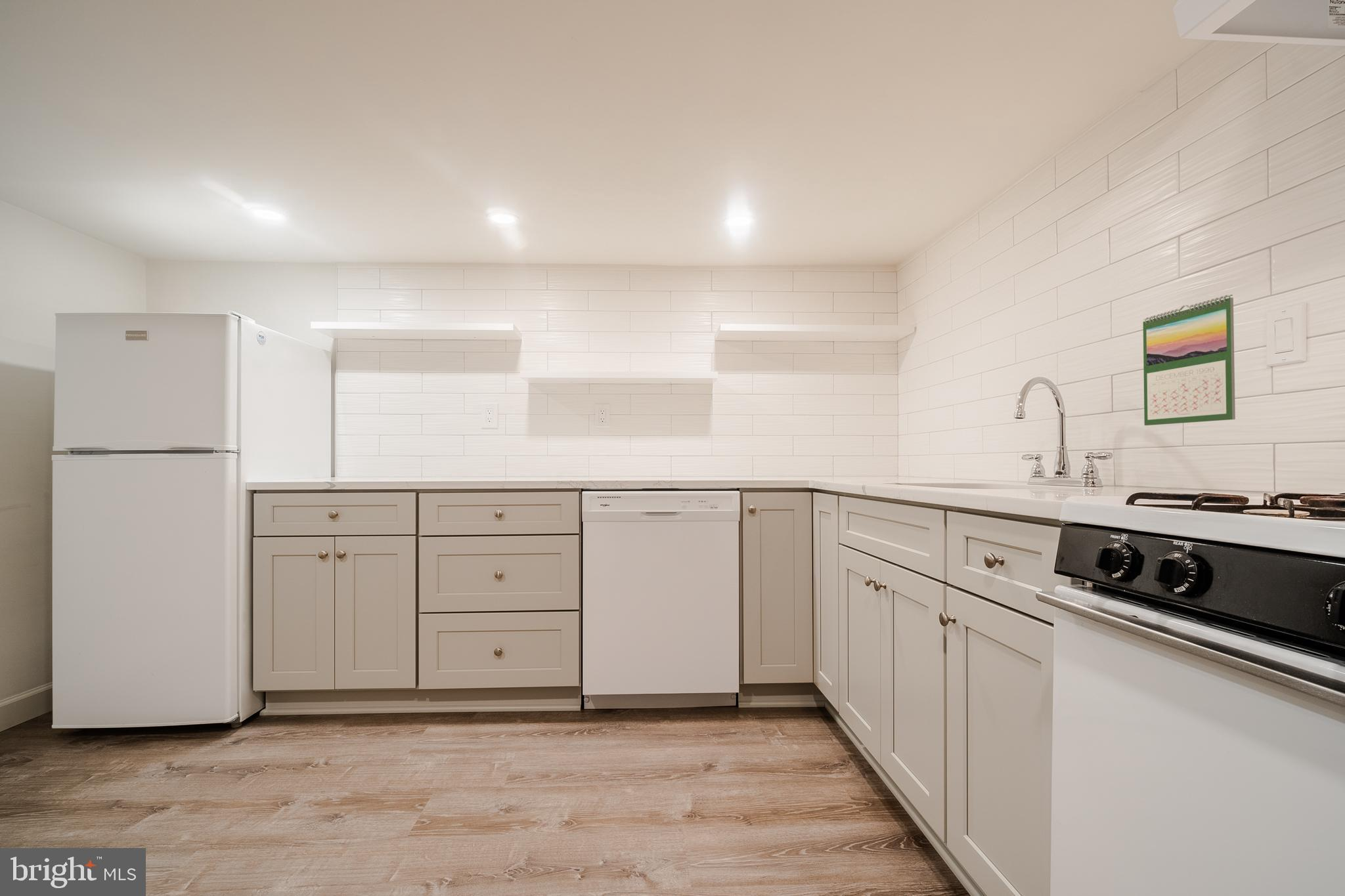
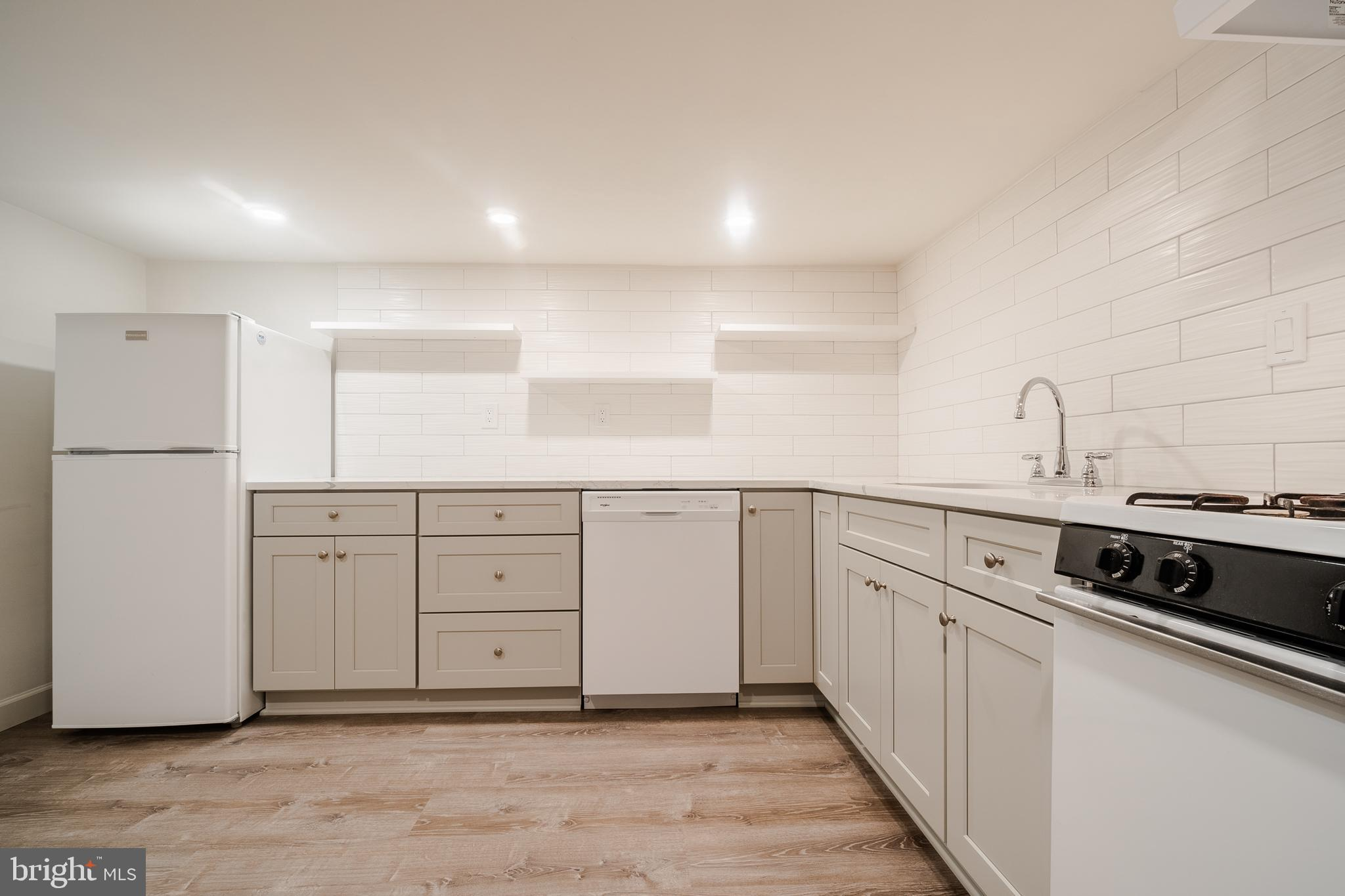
- calendar (1185, 364)
